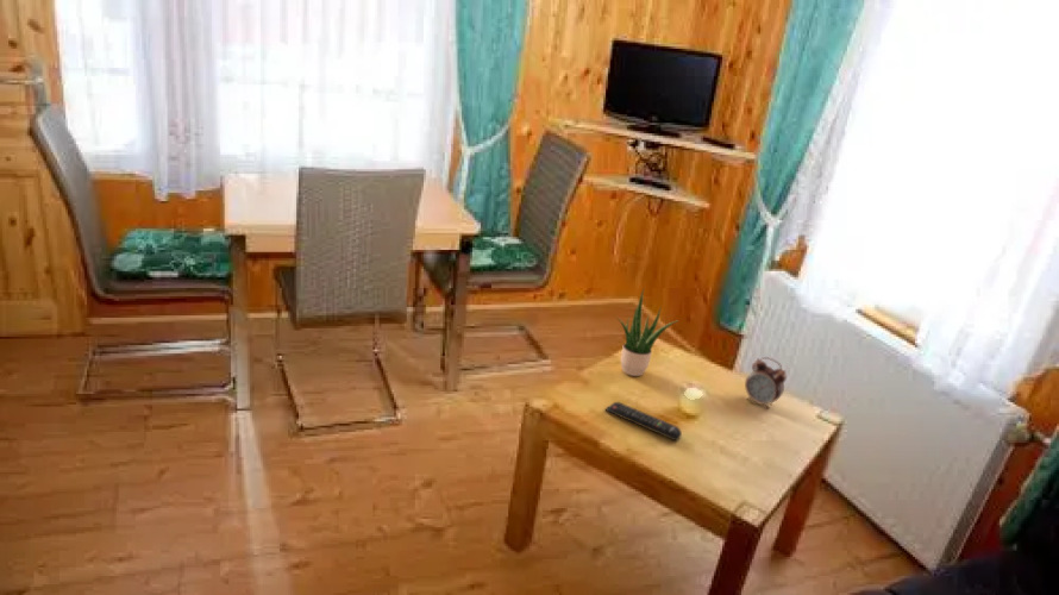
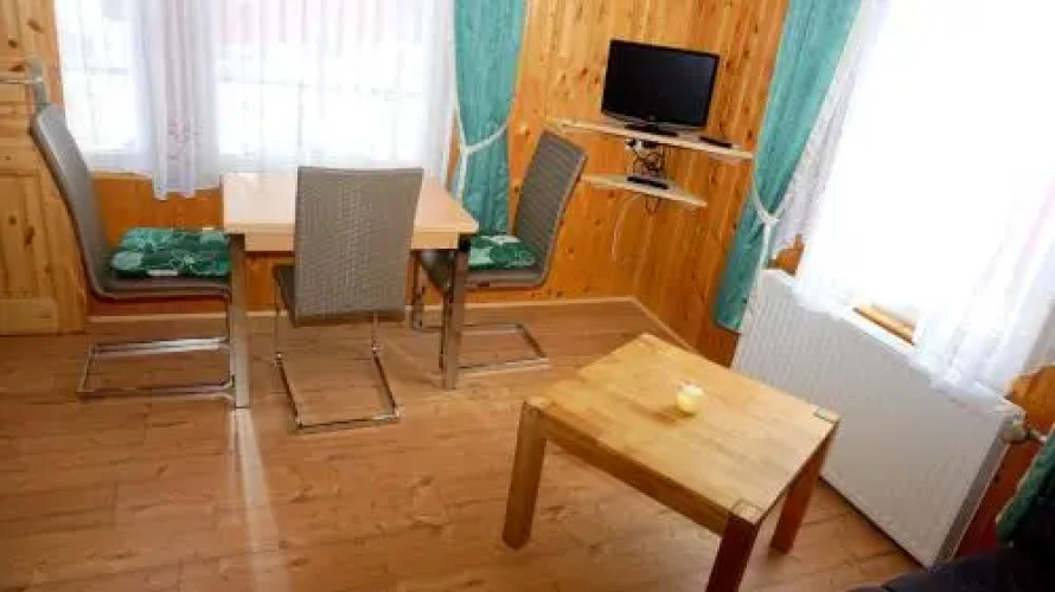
- potted plant (640, 334)
- remote control (643, 420)
- alarm clock (765, 381)
